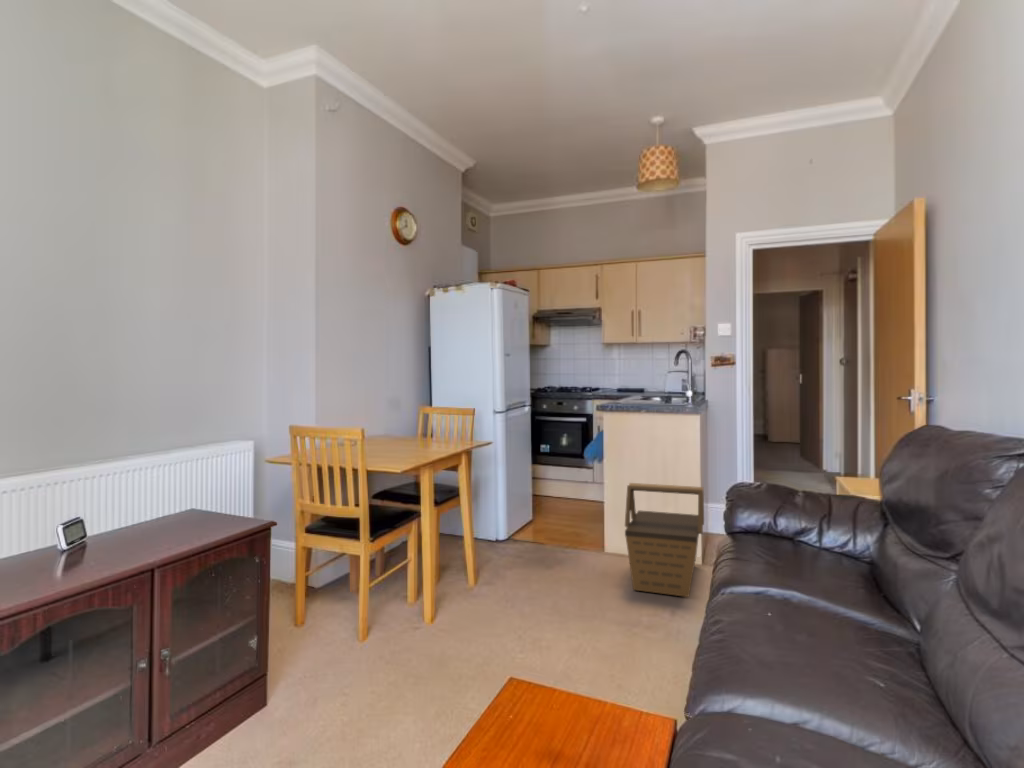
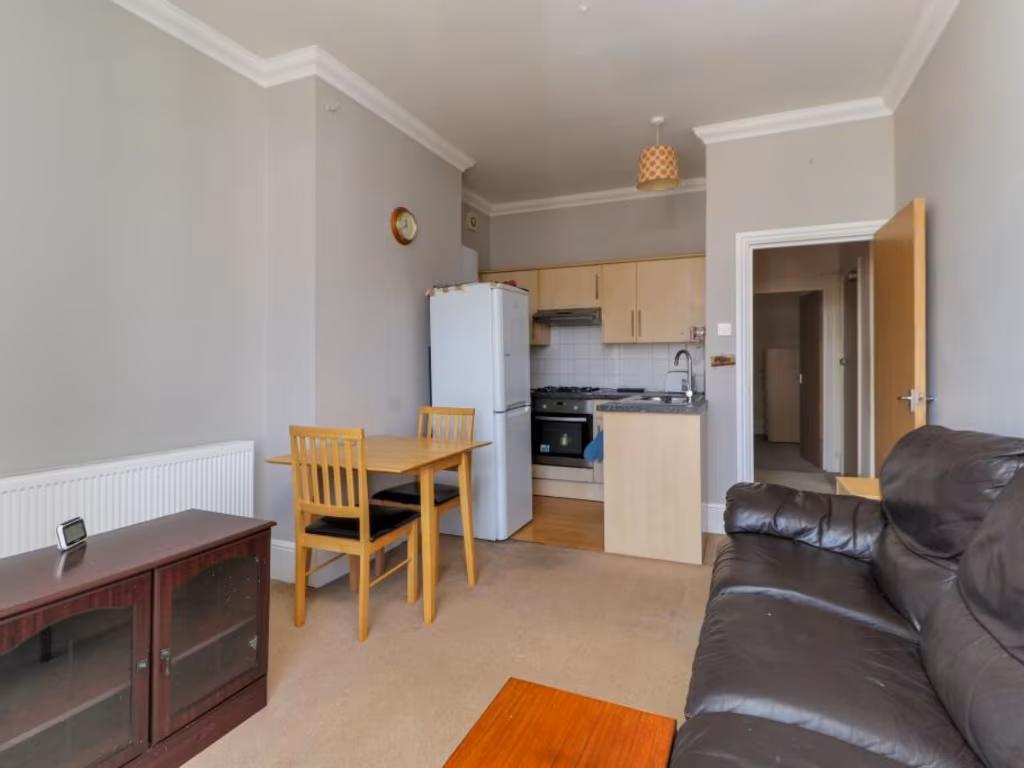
- basket (665, 531)
